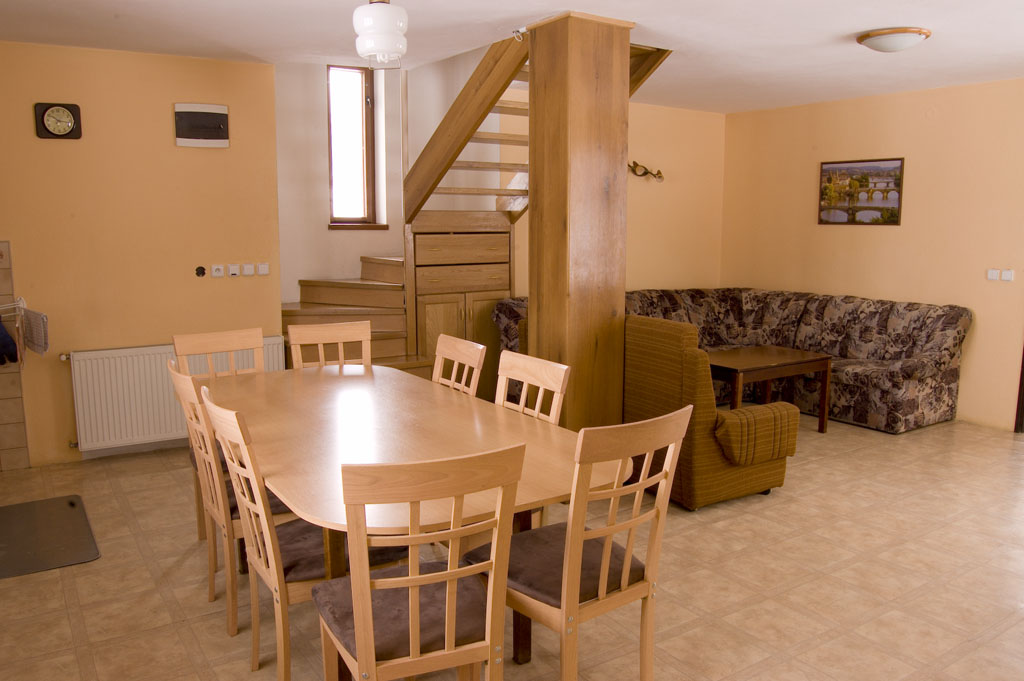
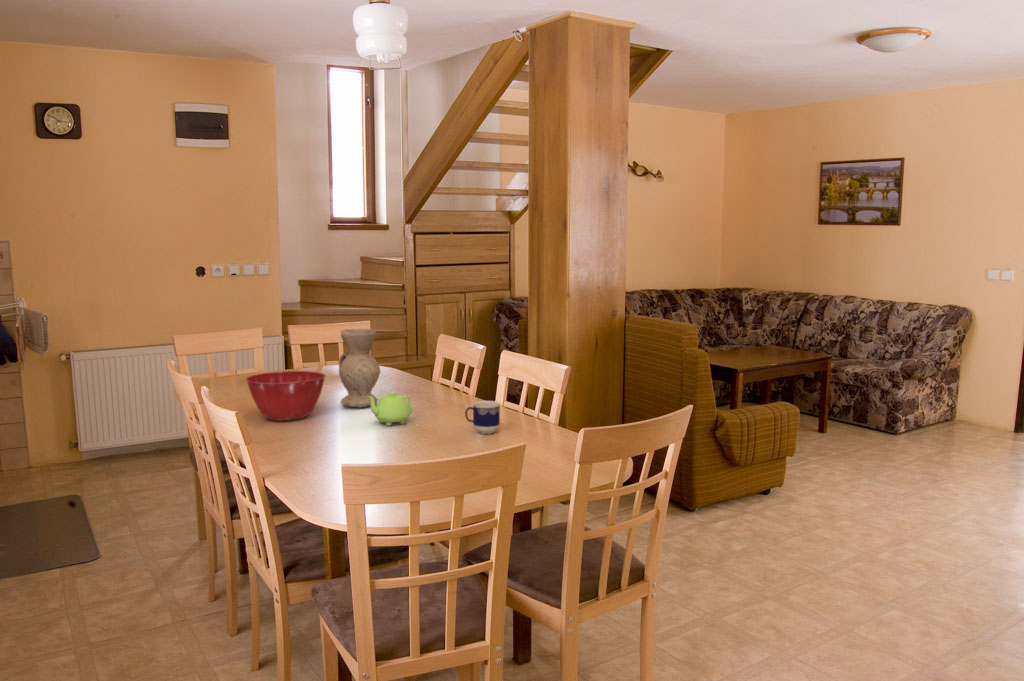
+ cup (482, 418)
+ teapot (390, 407)
+ mixing bowl (286, 396)
+ vase (357, 367)
